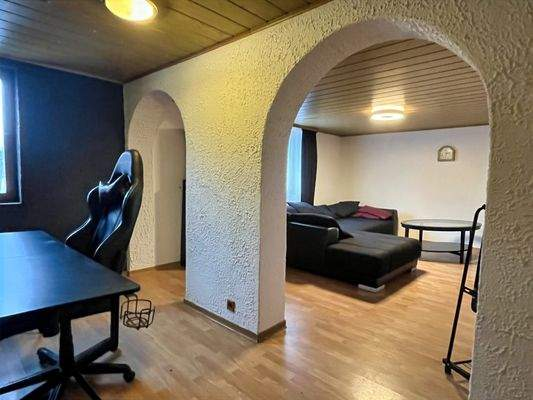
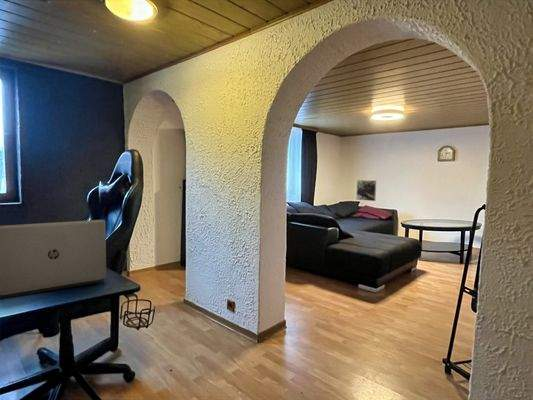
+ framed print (366, 190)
+ laptop (50, 250)
